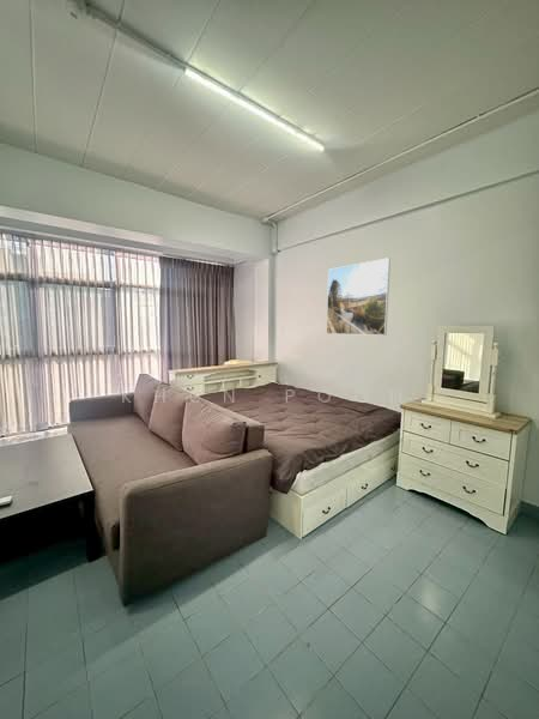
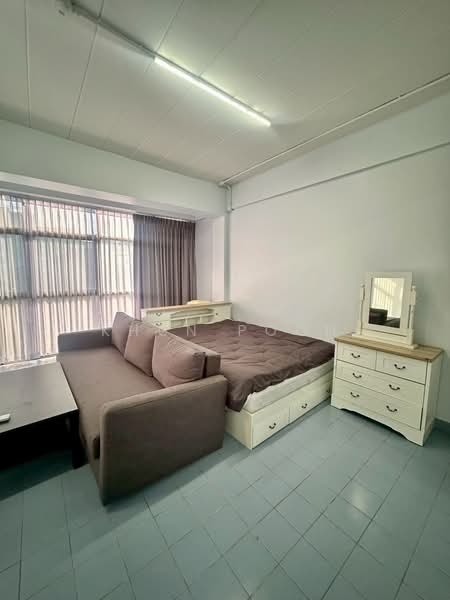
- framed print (355, 300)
